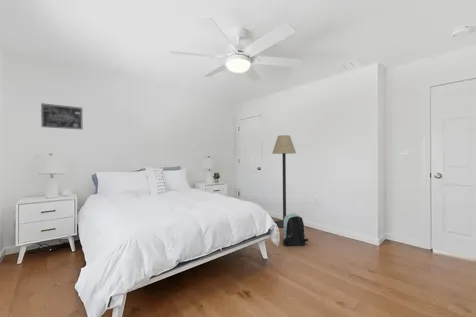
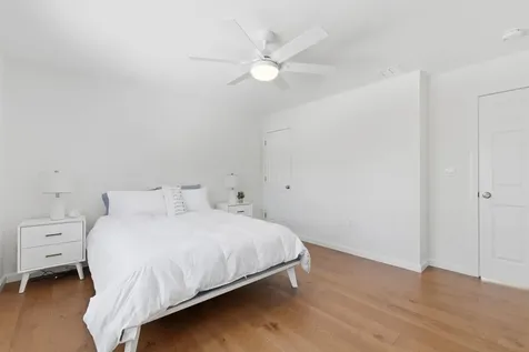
- wall art (62, 116)
- backpack (293, 228)
- floor lamp (284, 180)
